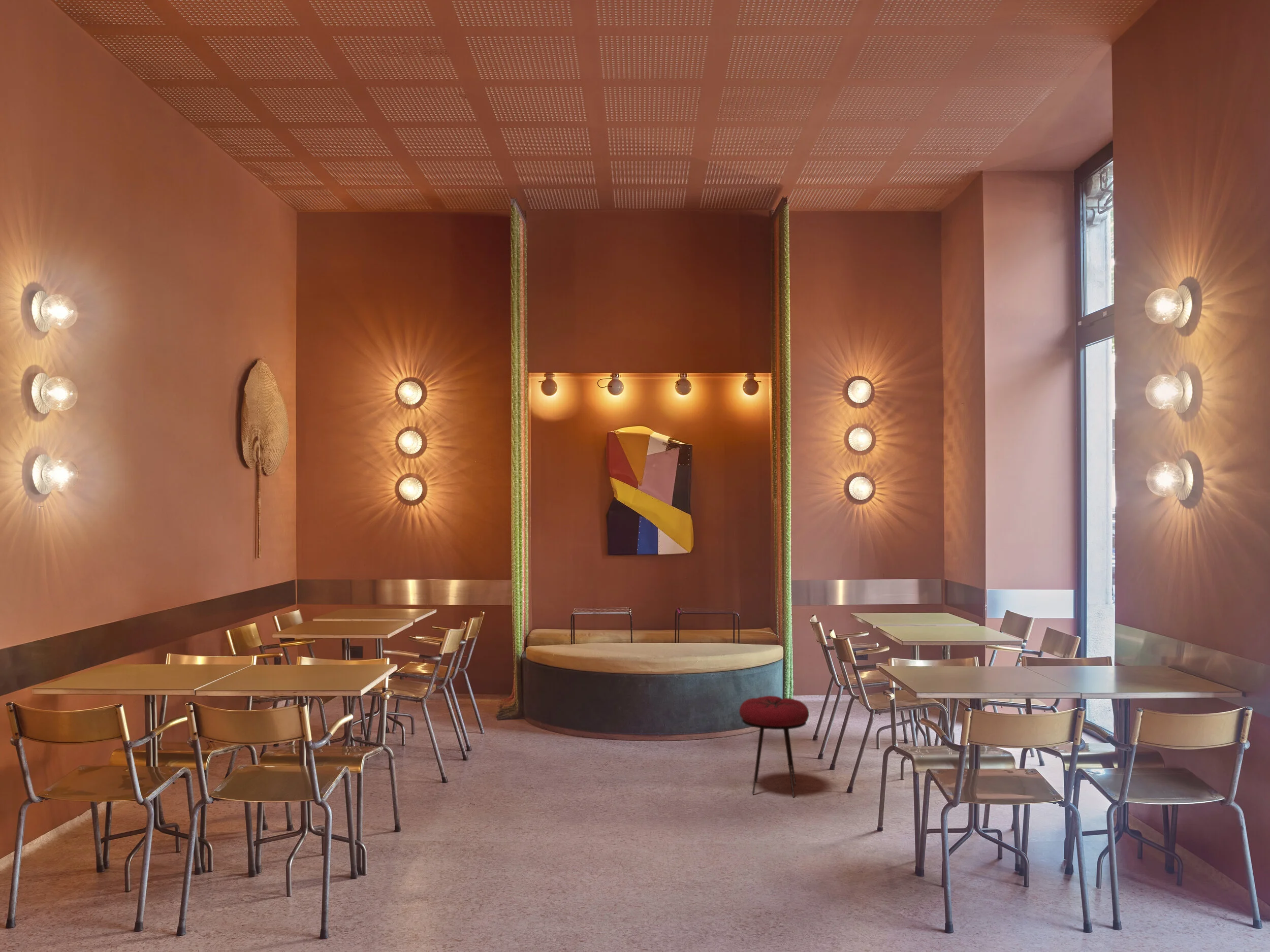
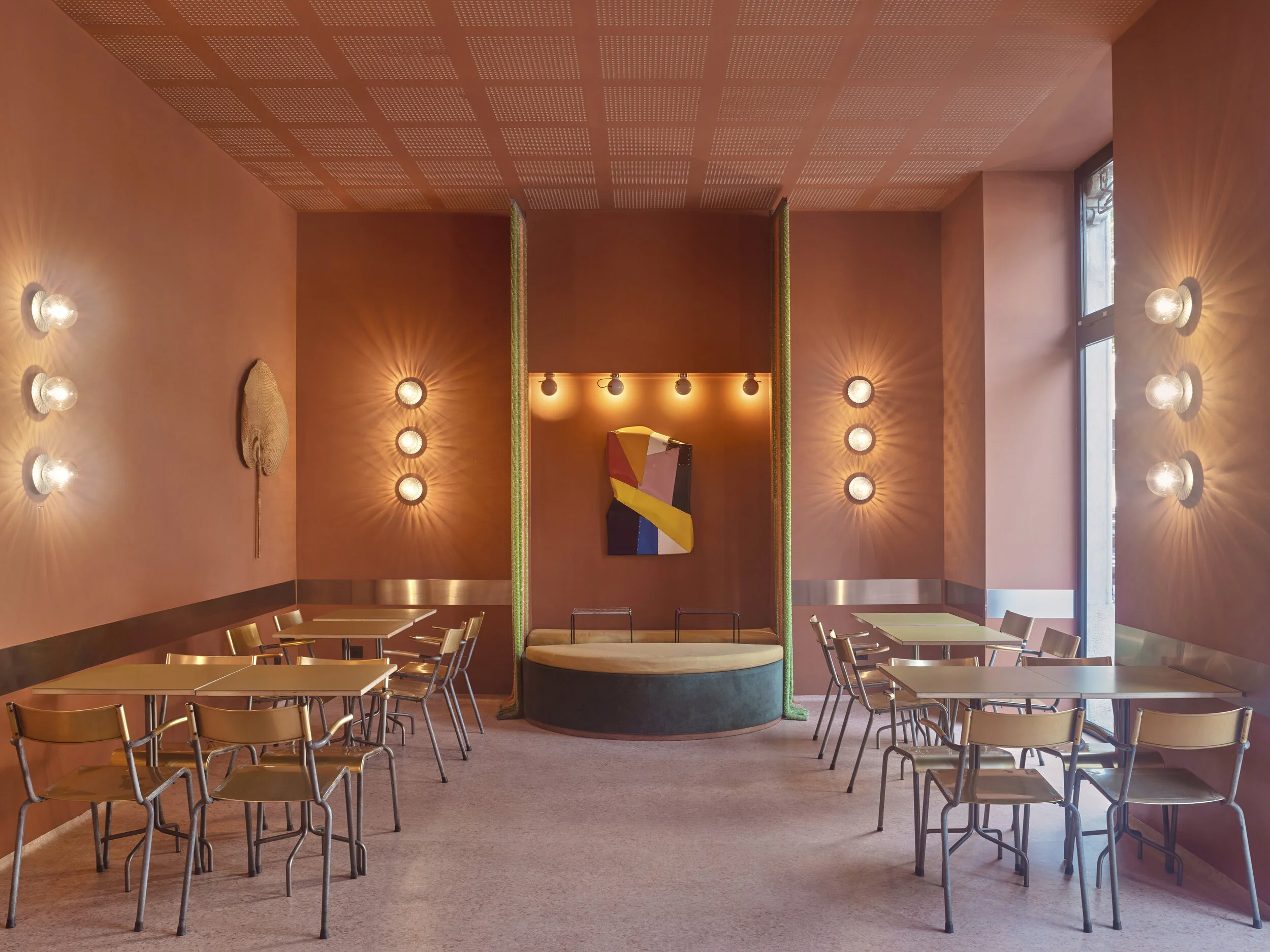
- stool (785, 741)
